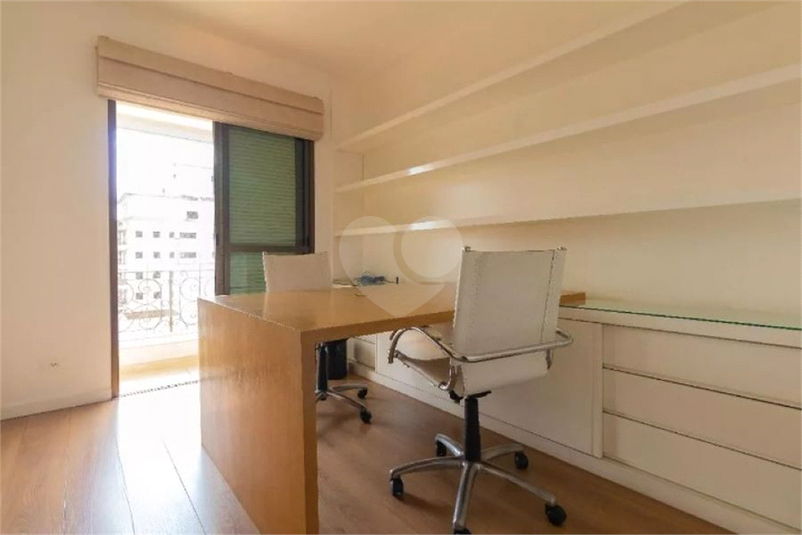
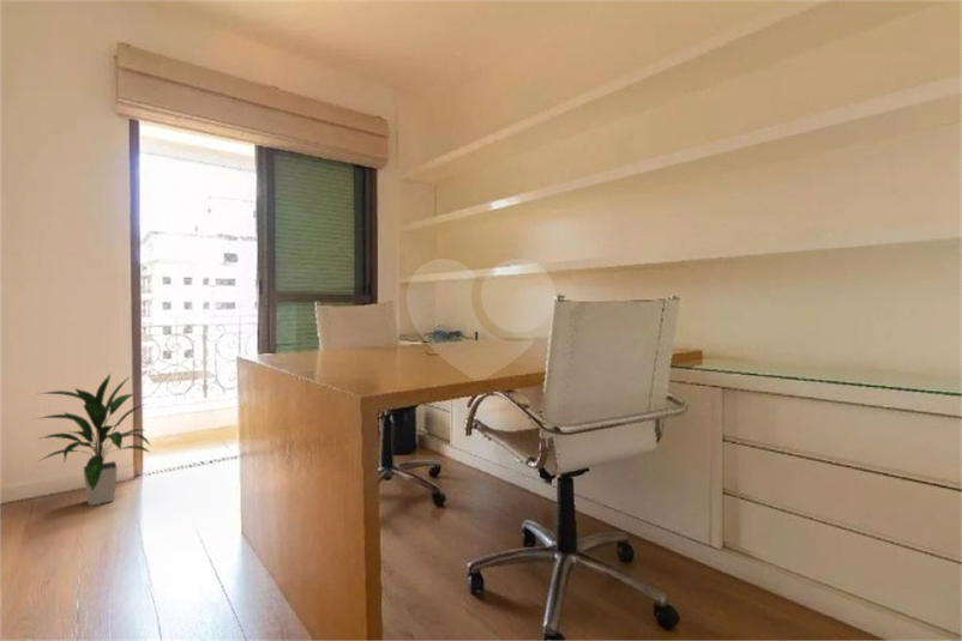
+ indoor plant (96, 439)
